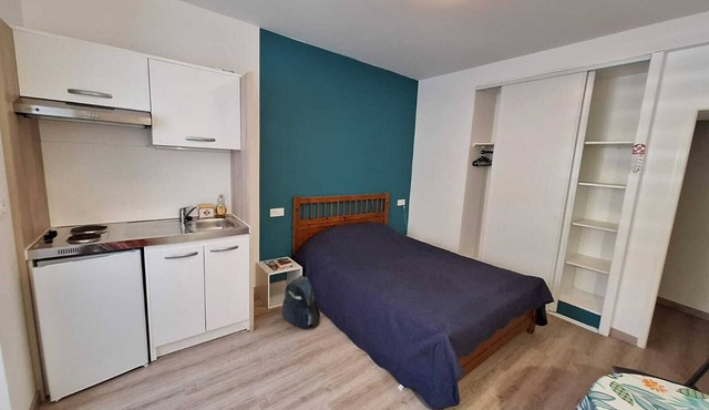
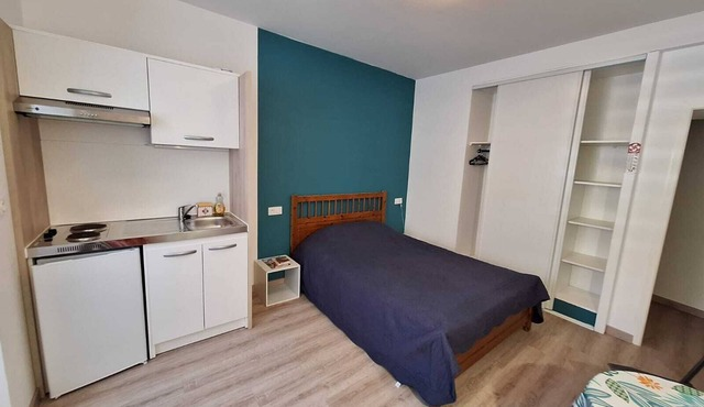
- backpack (301, 298)
